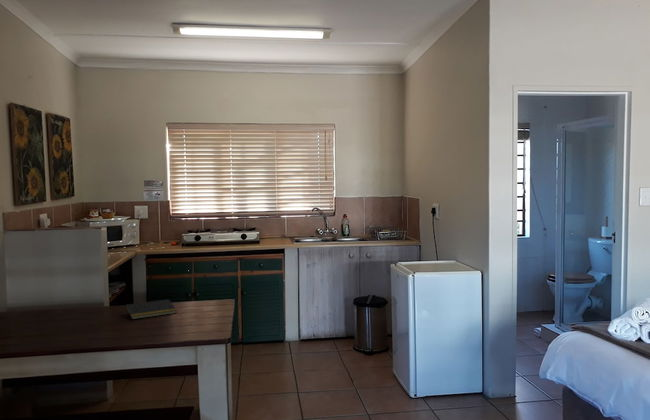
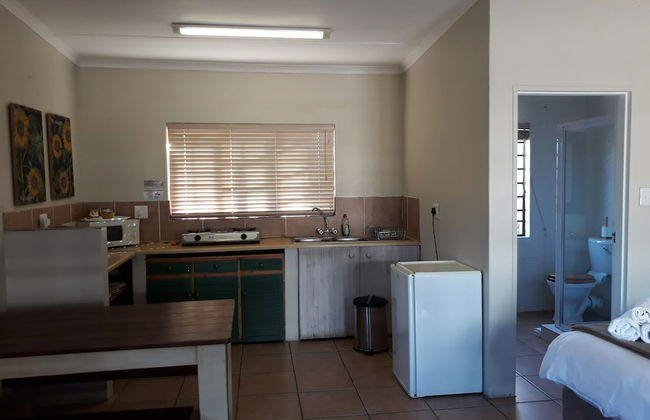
- notepad (151, 308)
